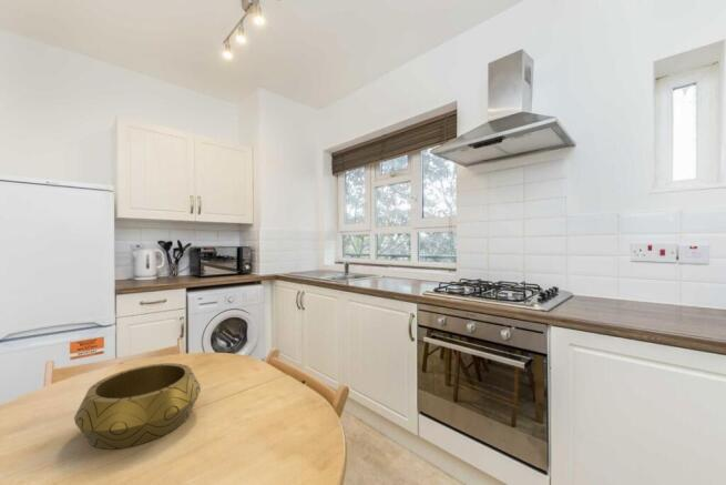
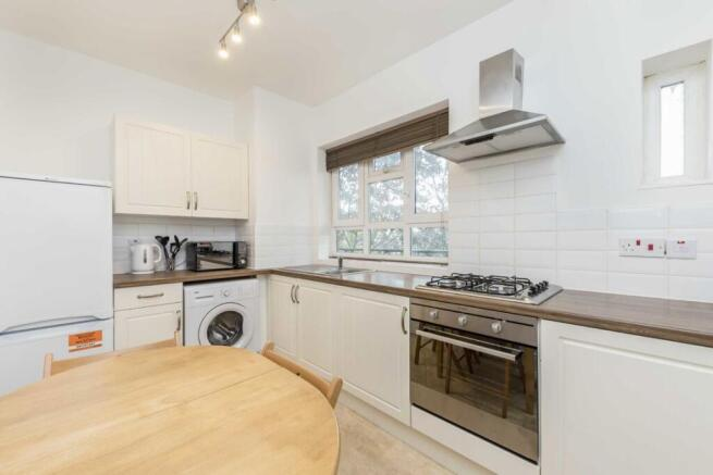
- decorative bowl (143, 400)
